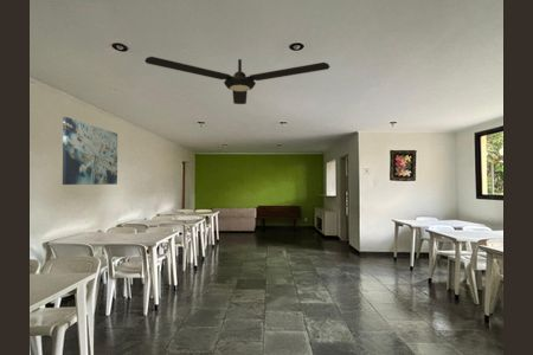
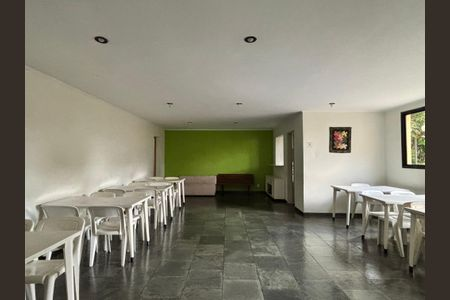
- ceiling fan (239, 80)
- wall art (94, 155)
